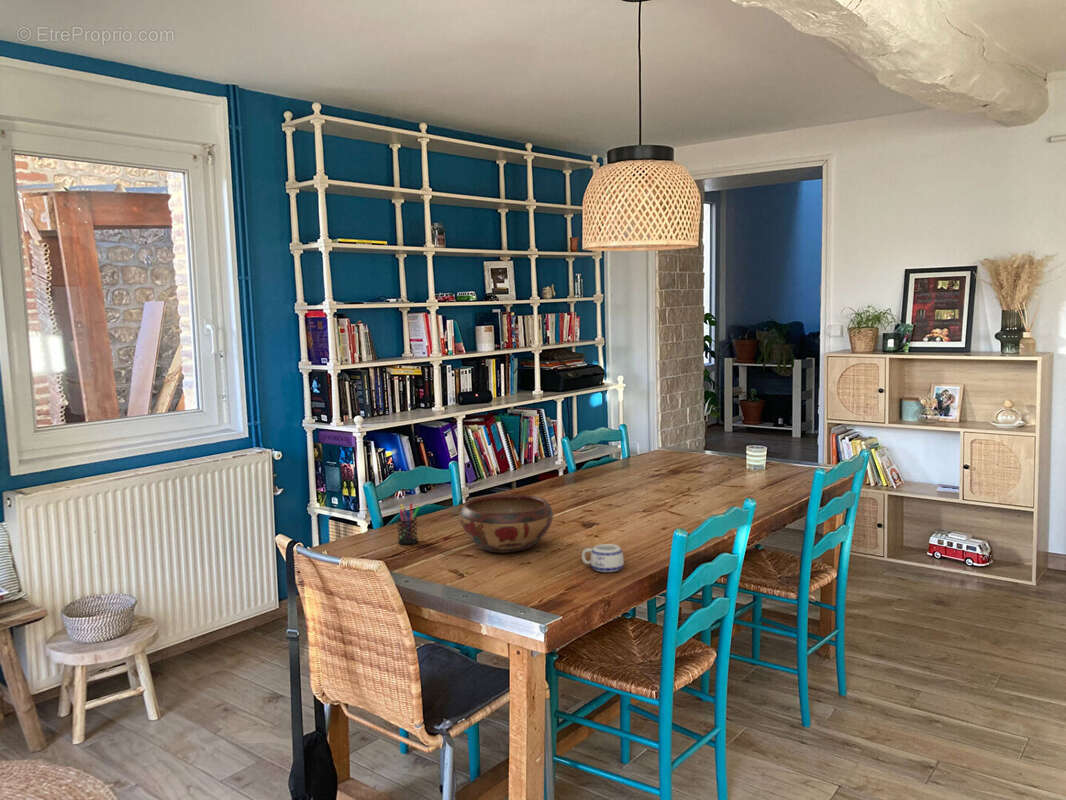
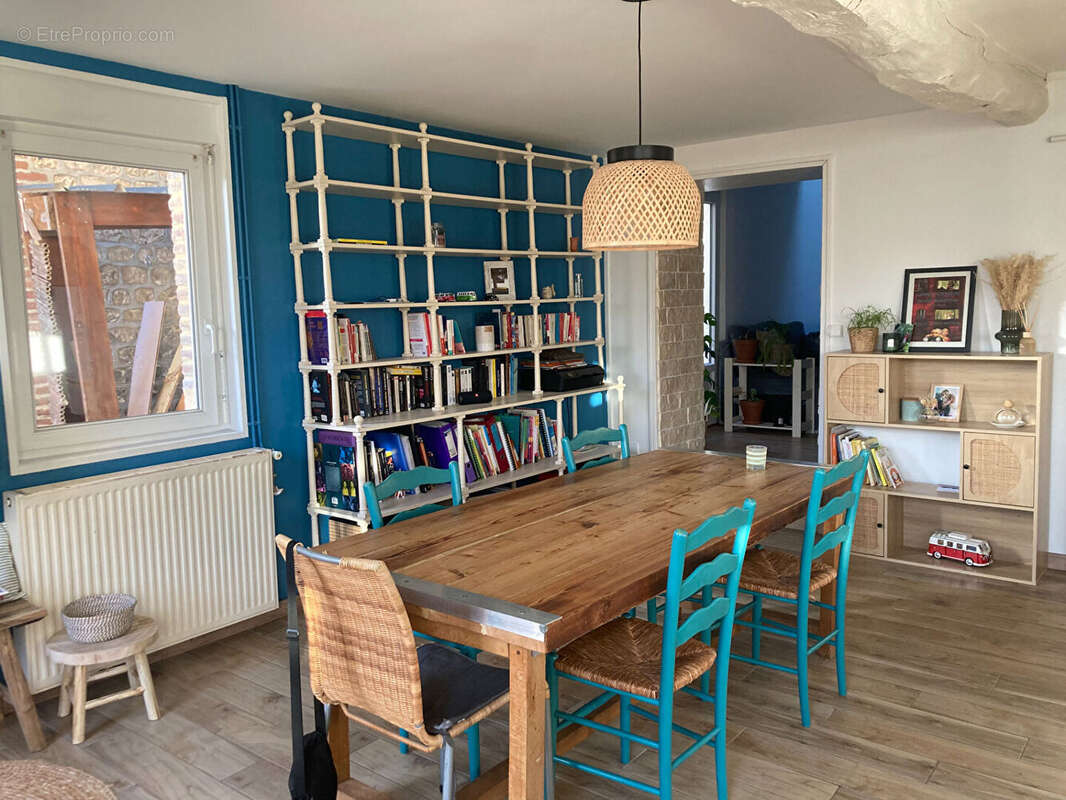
- pen holder (409, 521)
- decorative bowl (506, 524)
- mug (602, 557)
